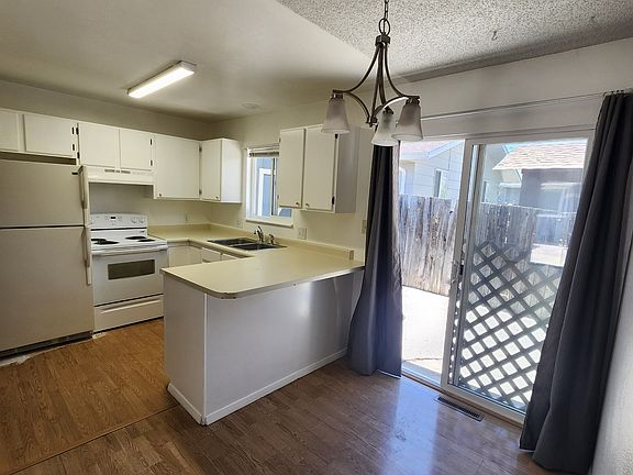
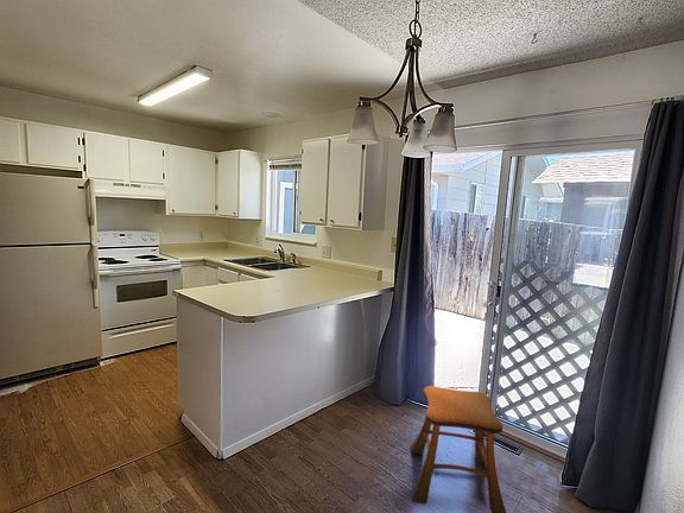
+ stool (456, 436)
